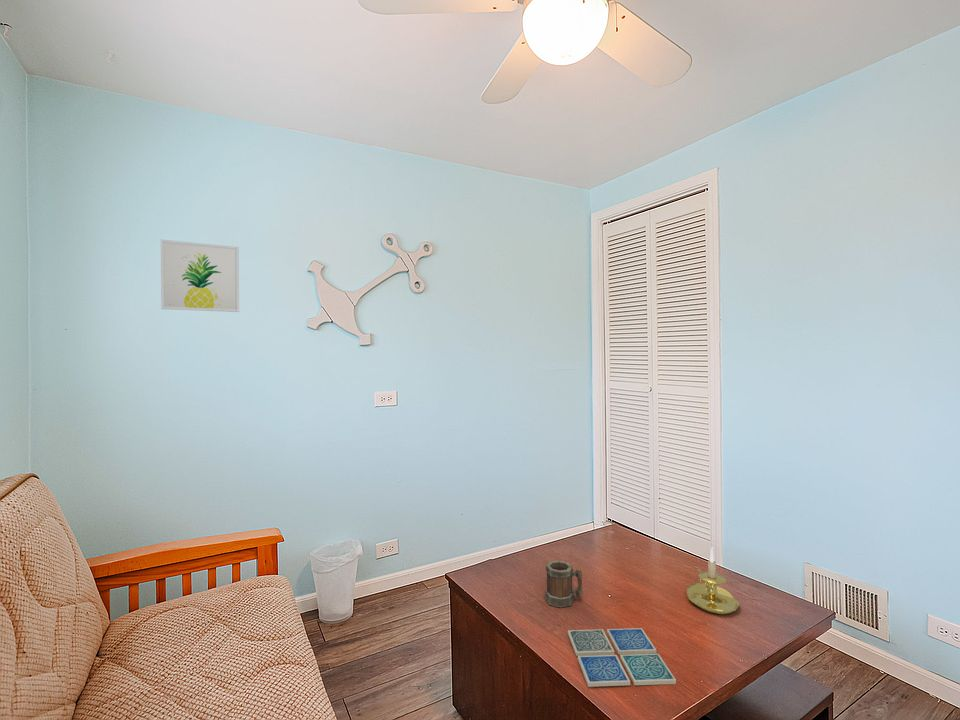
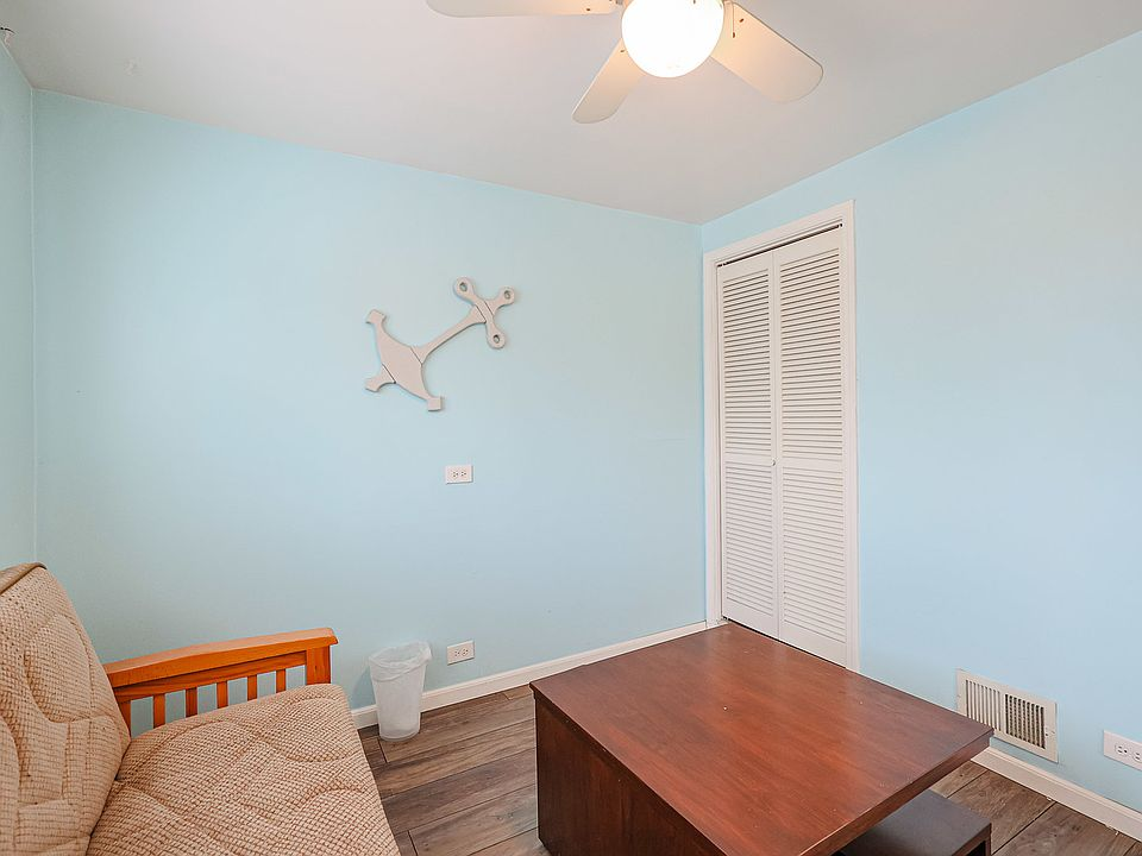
- wall art (201, 277)
- candle holder (710, 572)
- drink coaster (618, 654)
- mug (563, 583)
